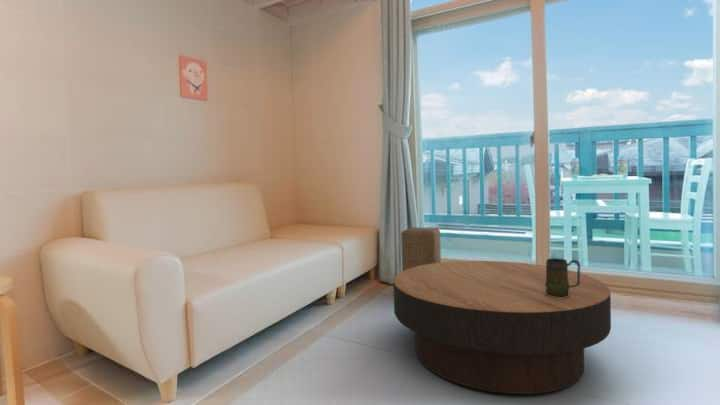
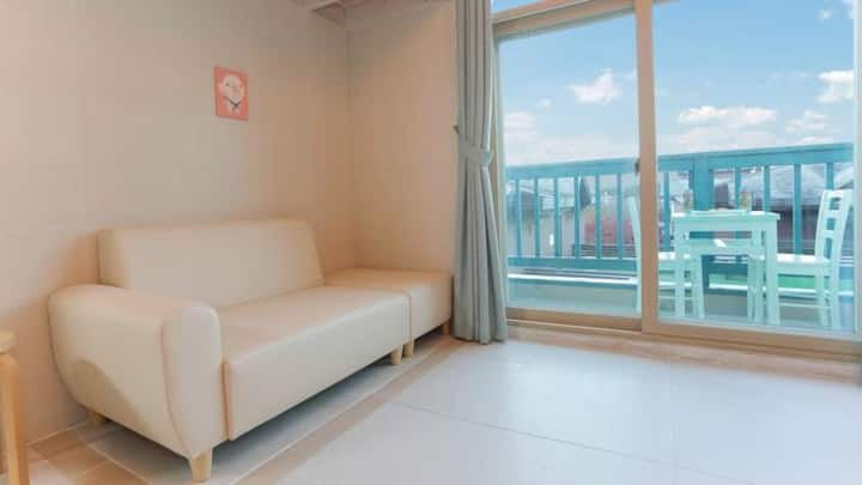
- mug (562, 276)
- coffee table (492, 315)
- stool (421, 262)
